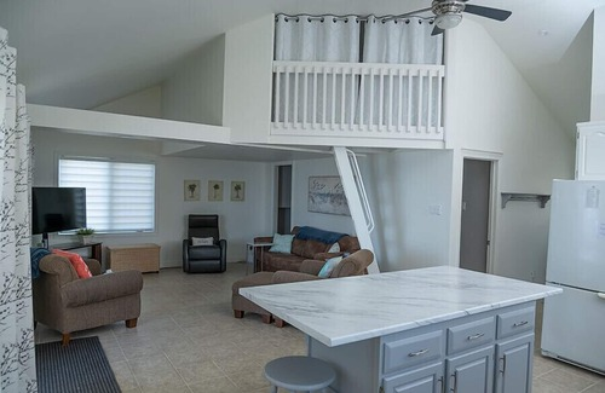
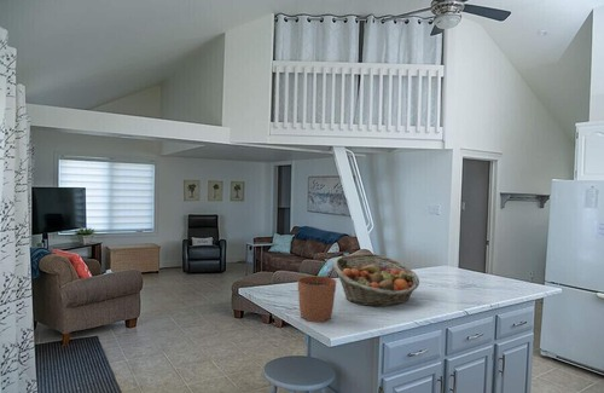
+ plant pot (316, 289)
+ fruit basket (376, 278)
